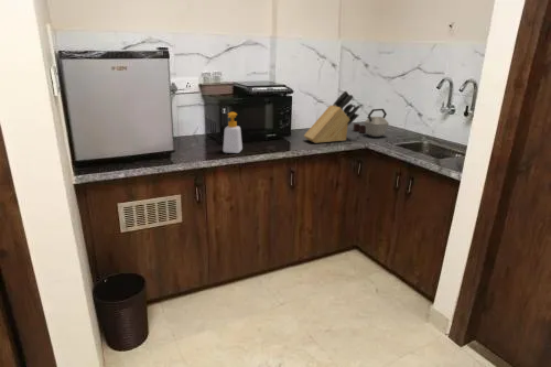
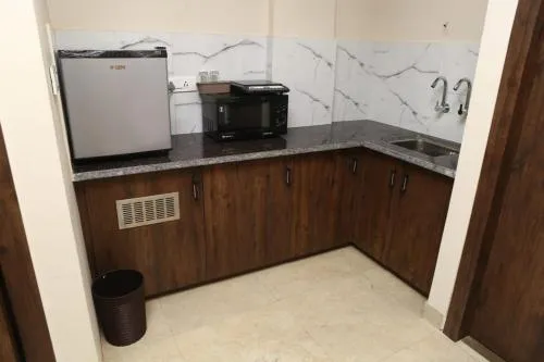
- soap bottle (231, 132)
- knife block (333, 116)
- kettle (368, 120)
